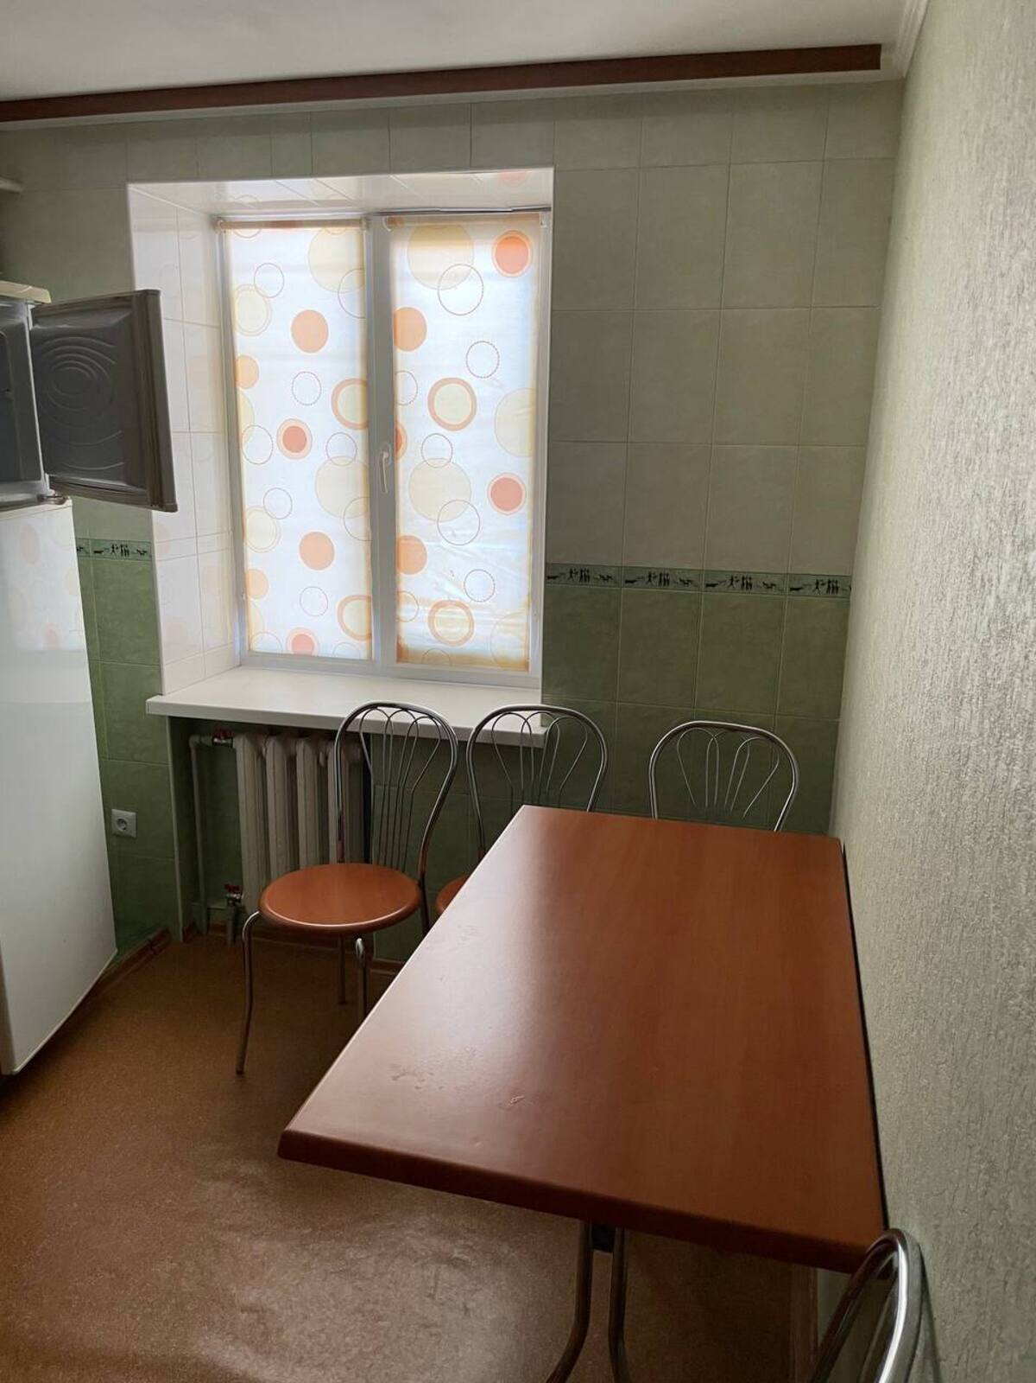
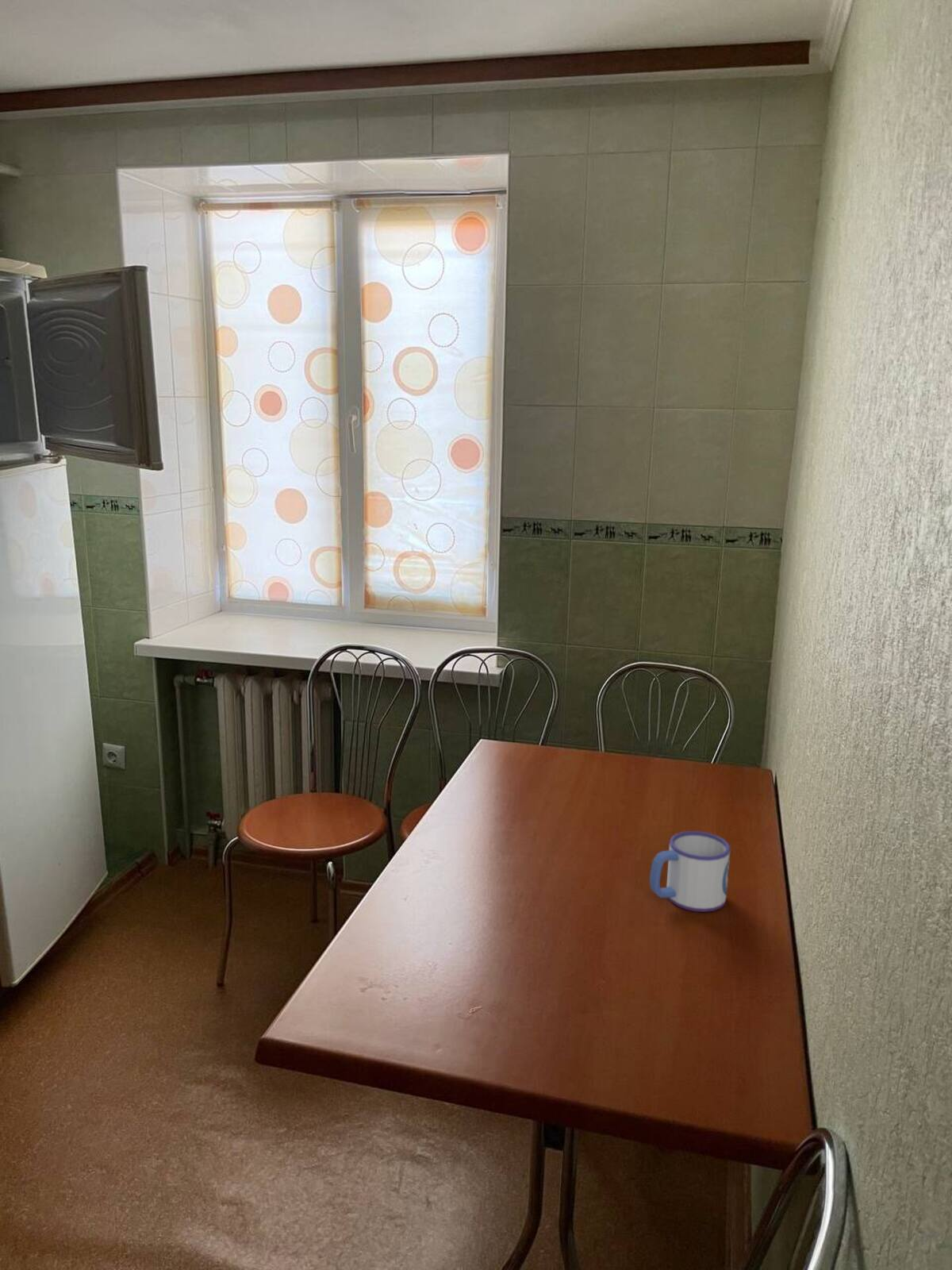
+ mug (688, 872)
